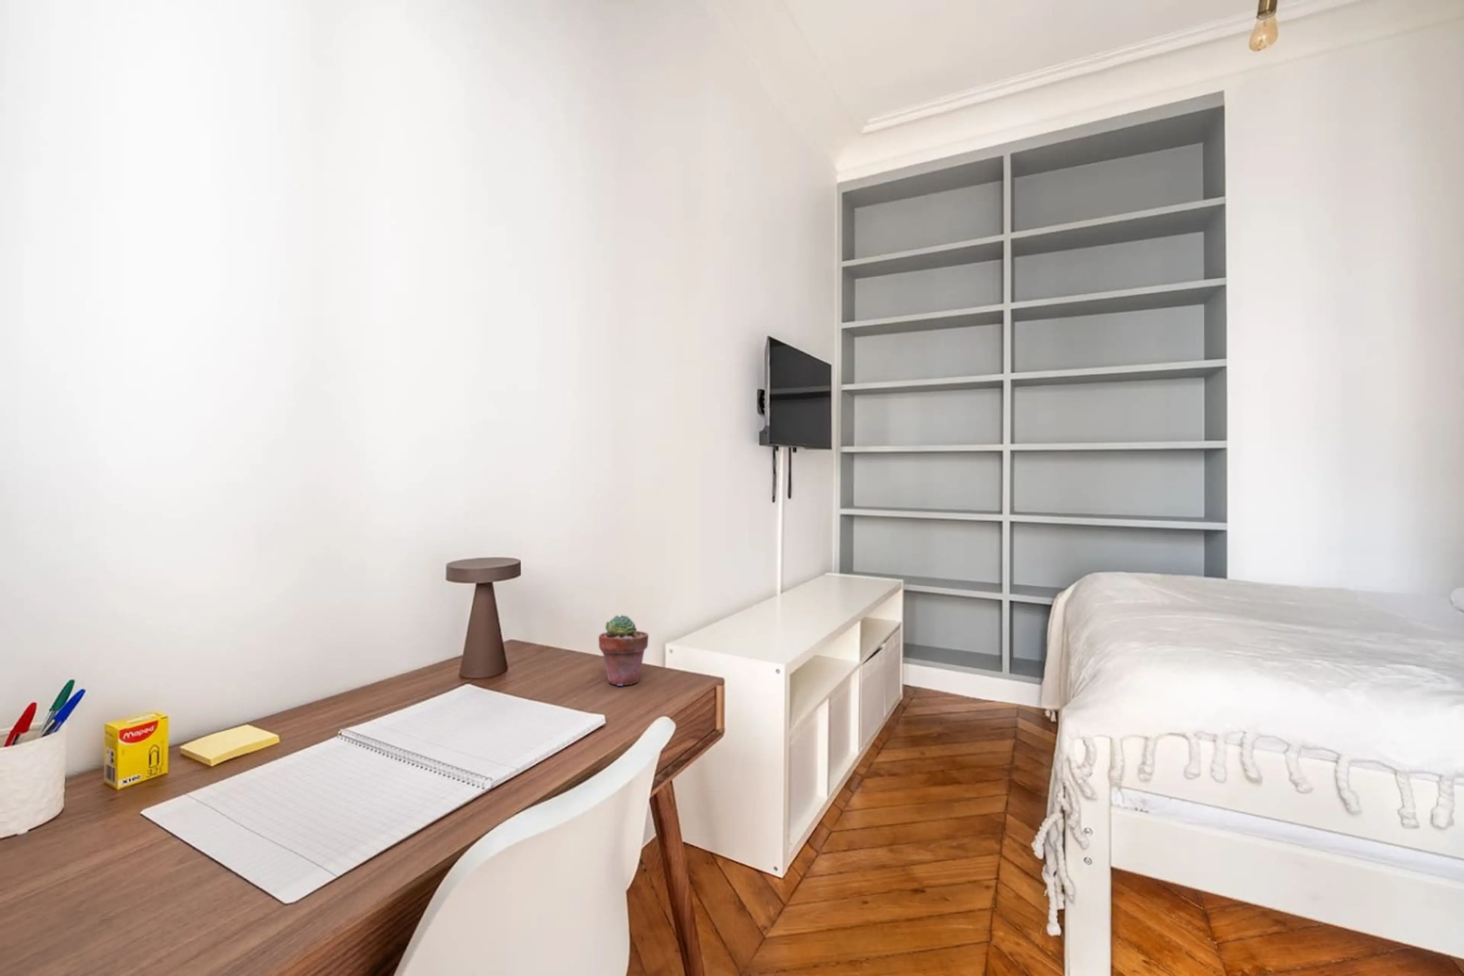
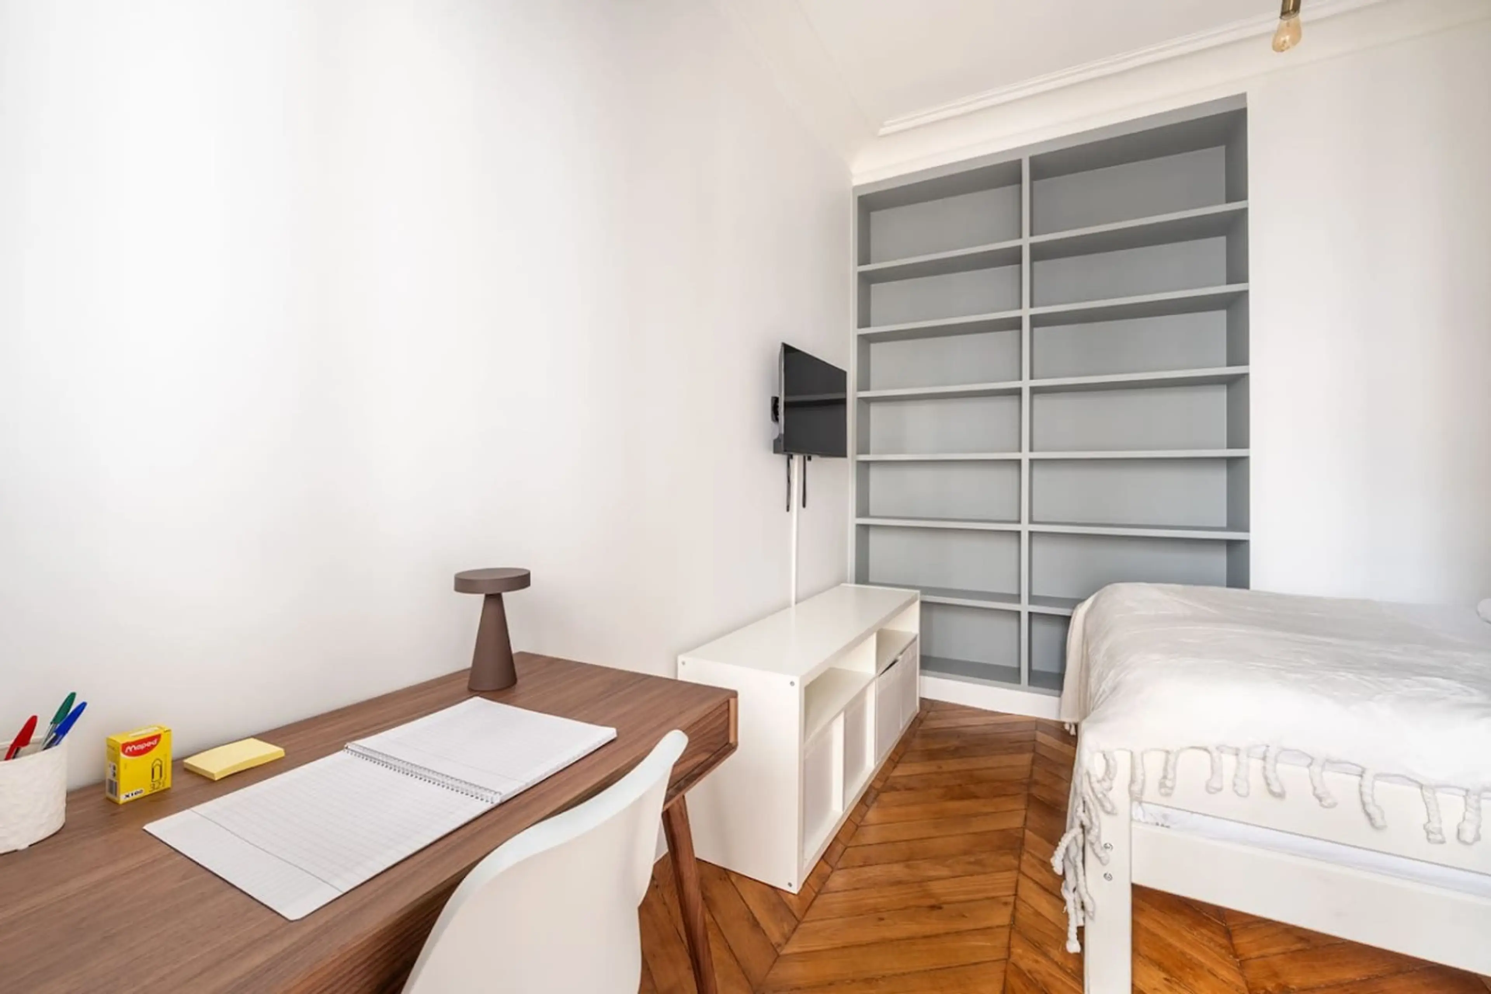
- potted succulent (623, 647)
